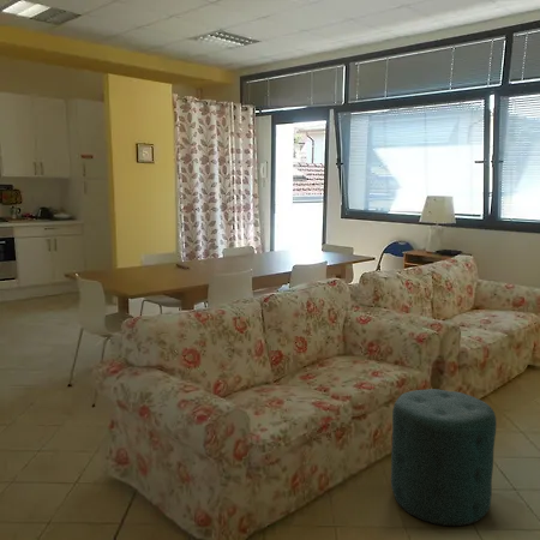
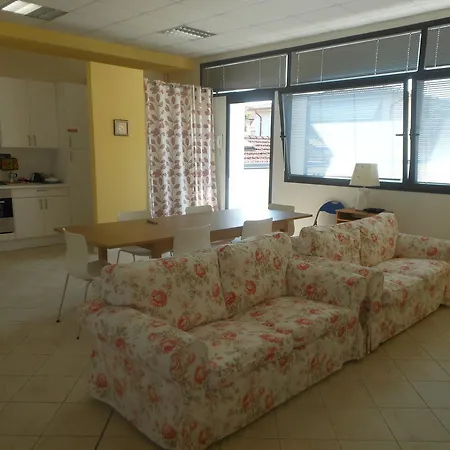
- ottoman (442, 451)
